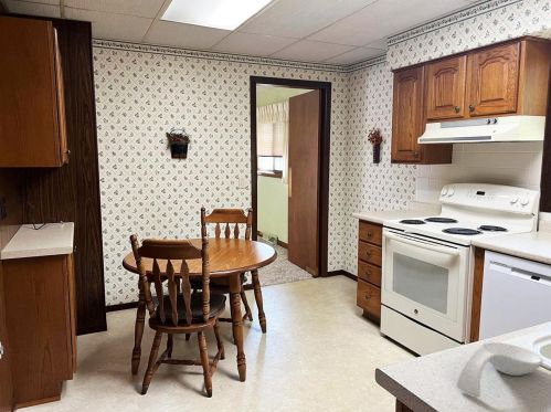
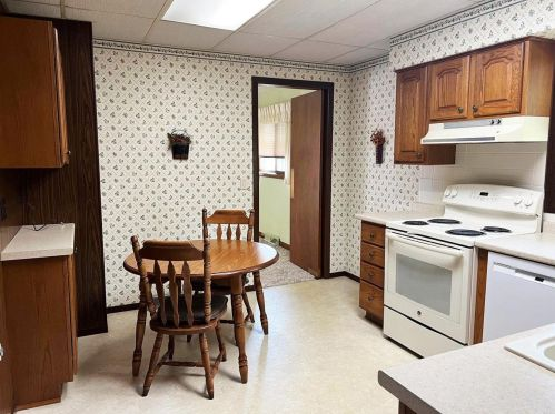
- spoon rest (498, 360)
